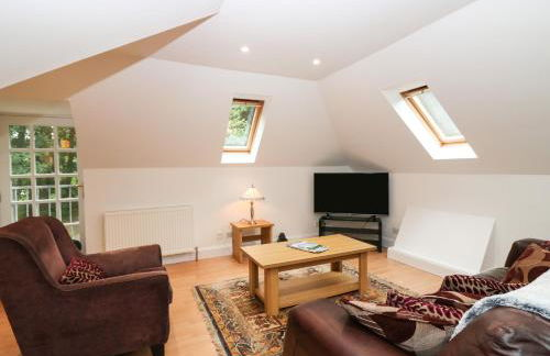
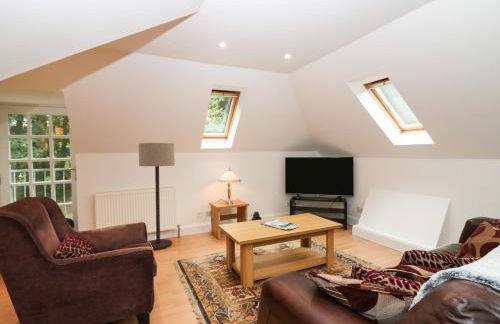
+ floor lamp (157, 194)
